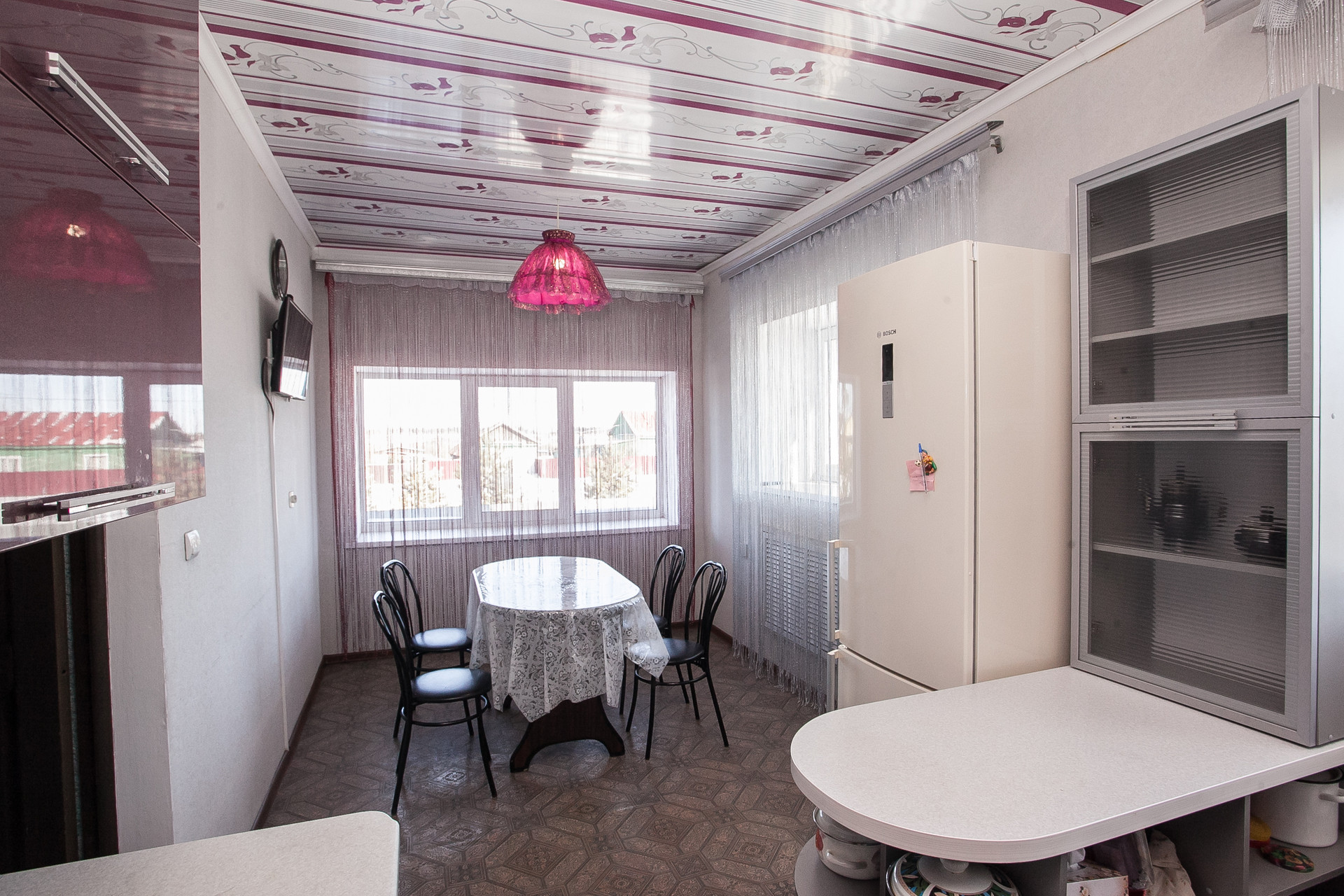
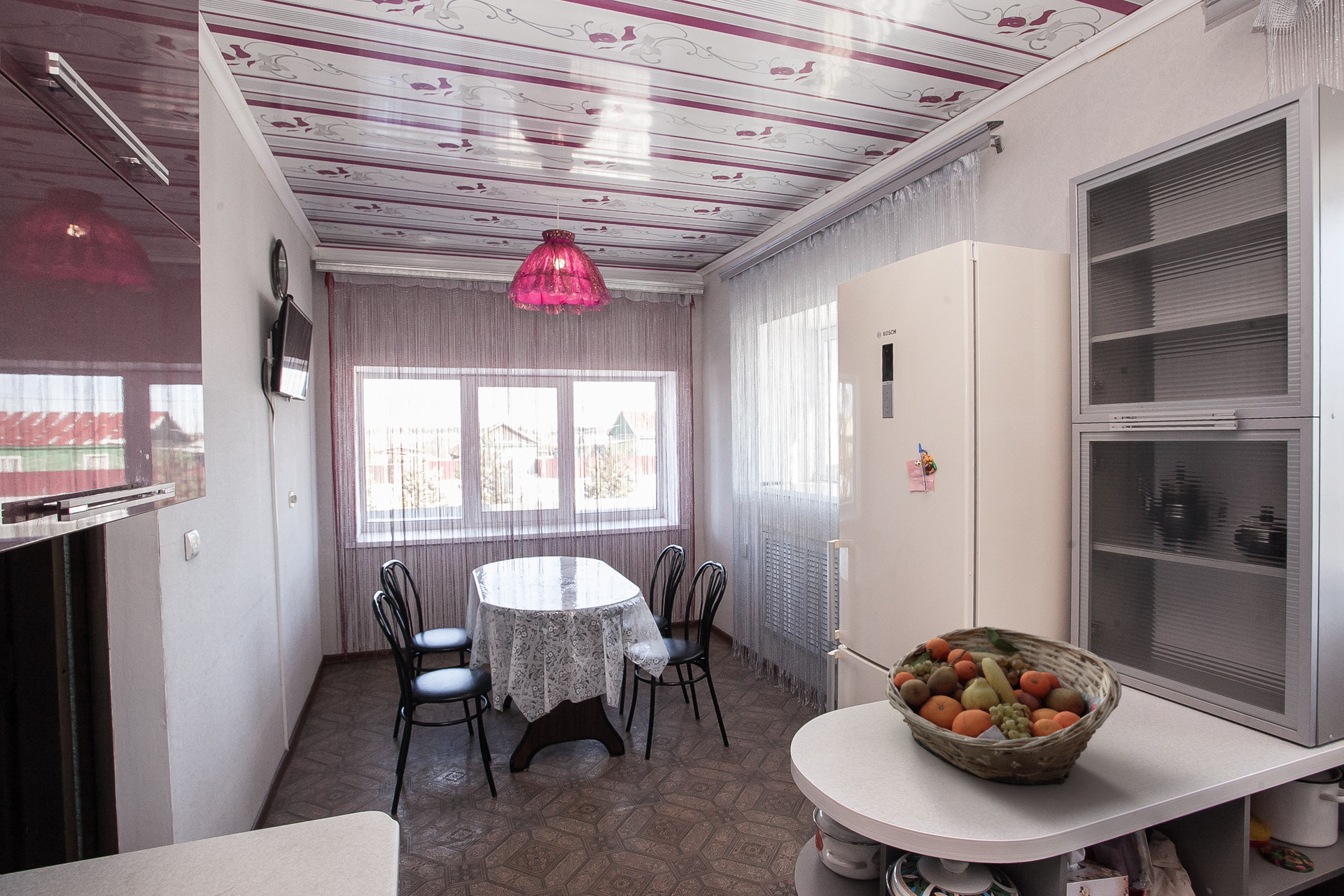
+ fruit basket (993, 696)
